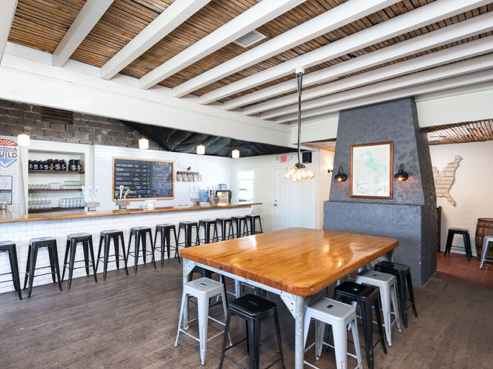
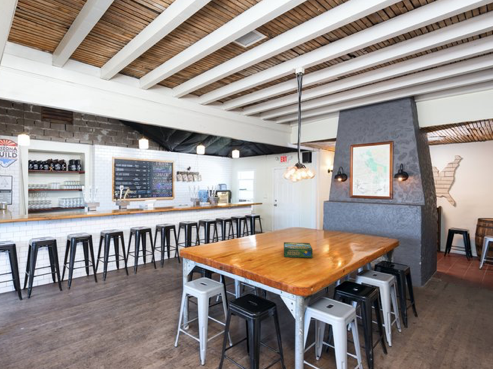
+ board game (297, 249)
